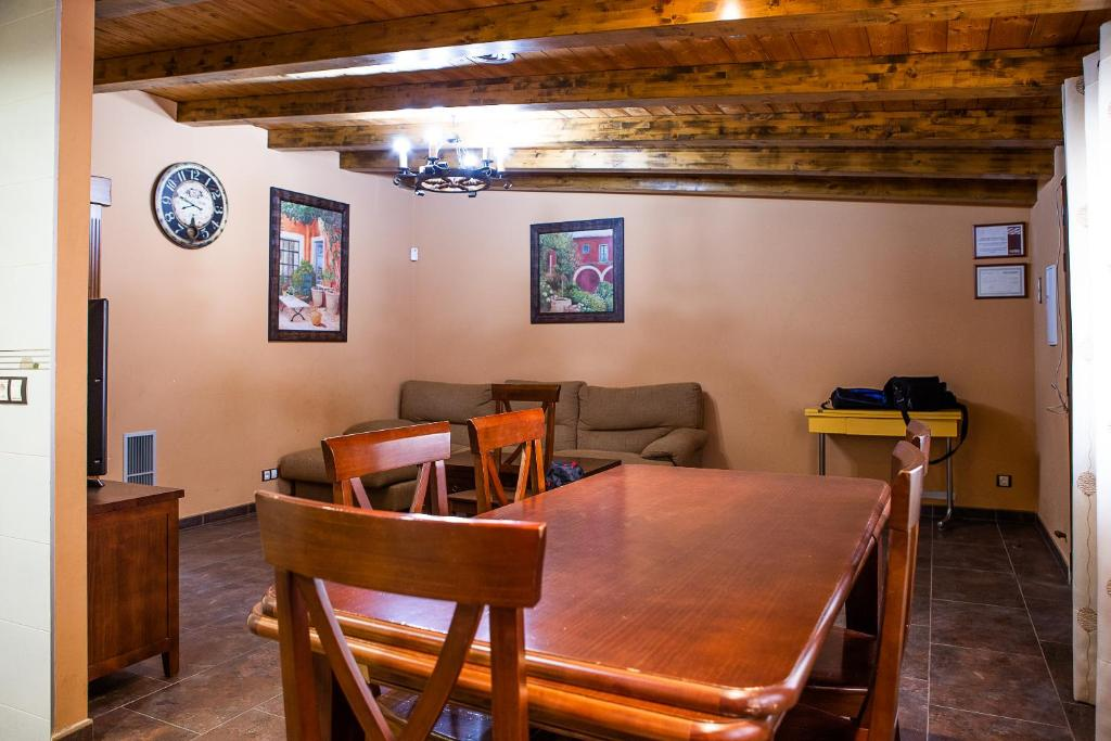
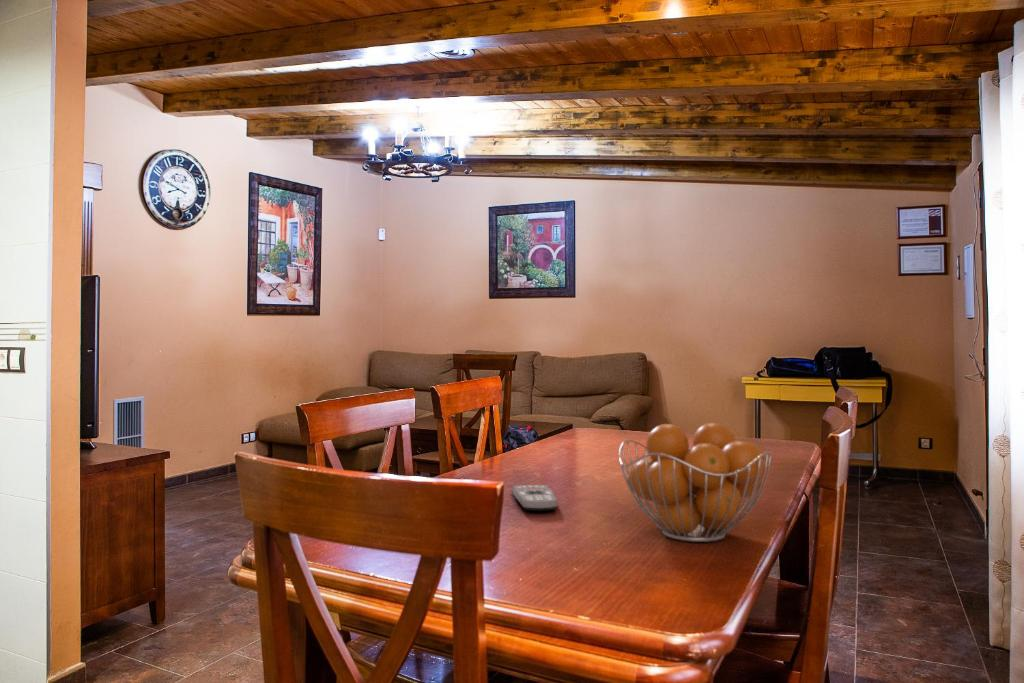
+ fruit basket (693, 478)
+ remote control (535, 497)
